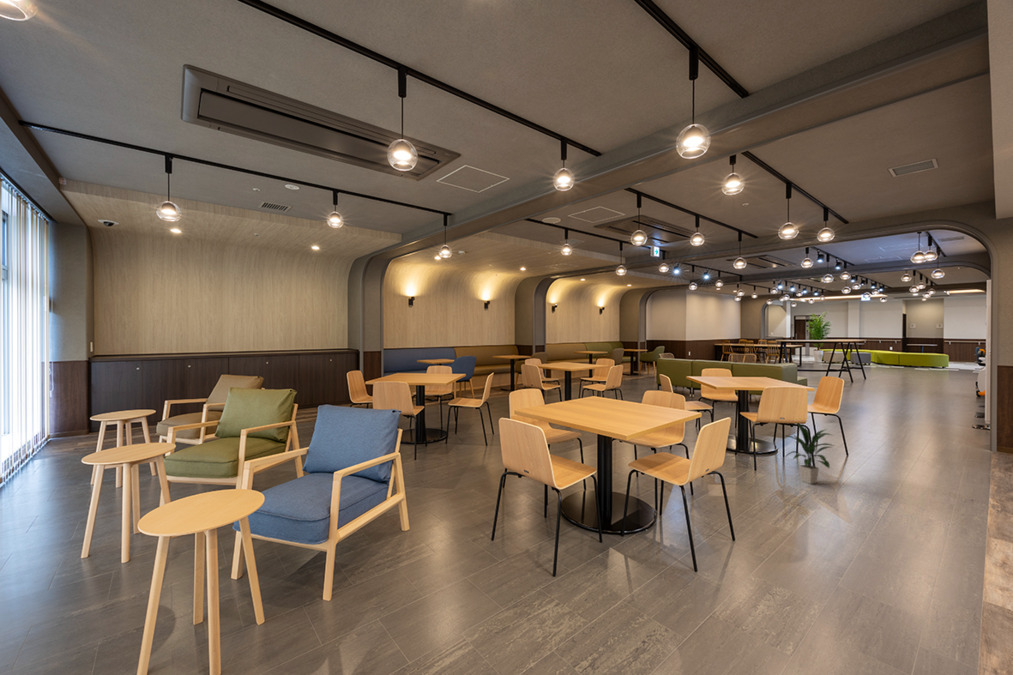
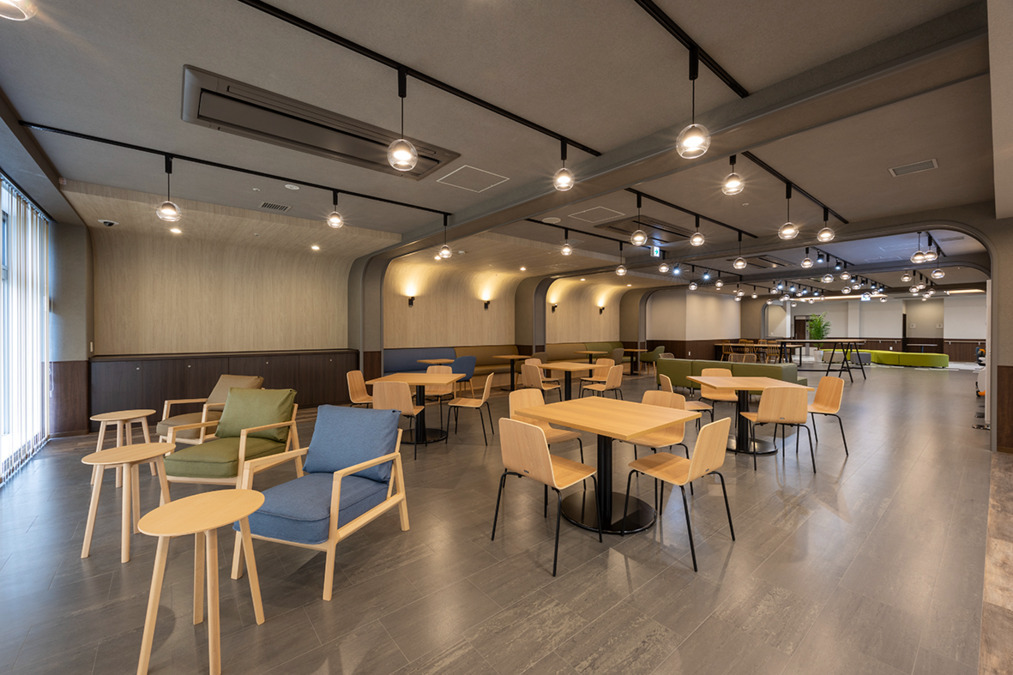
- indoor plant (811, 453)
